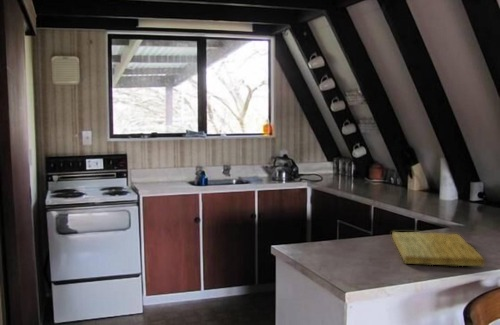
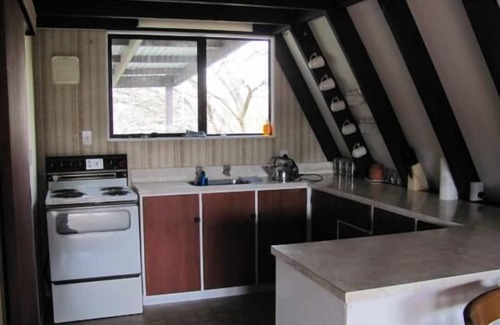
- cutting board (433, 246)
